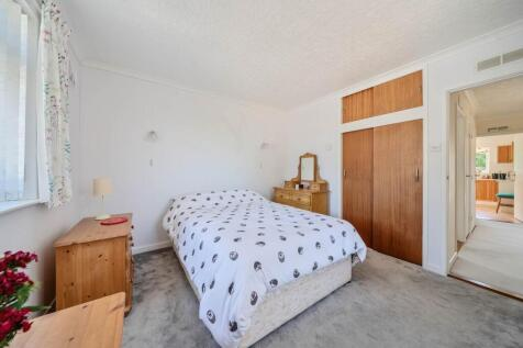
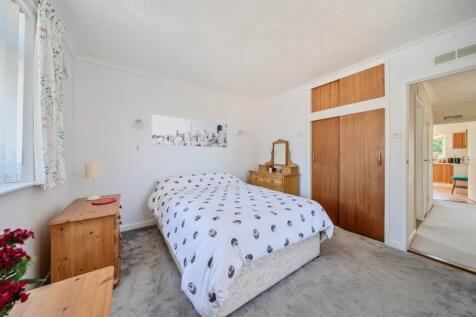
+ wall art (194, 133)
